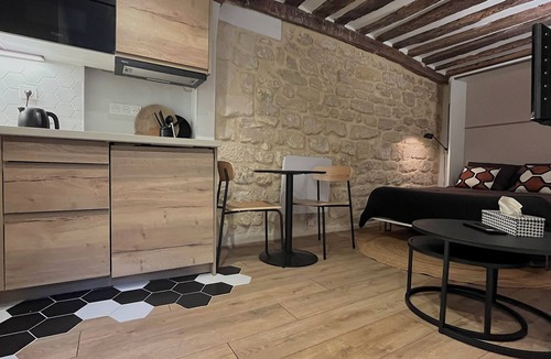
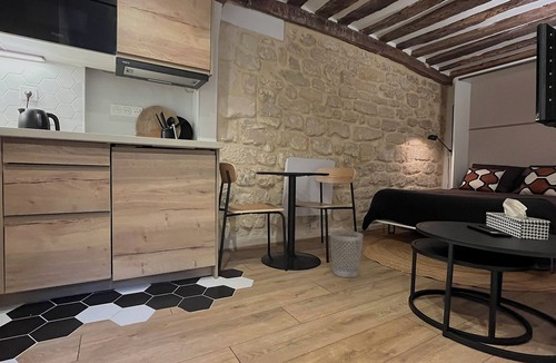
+ wastebasket (346, 253)
